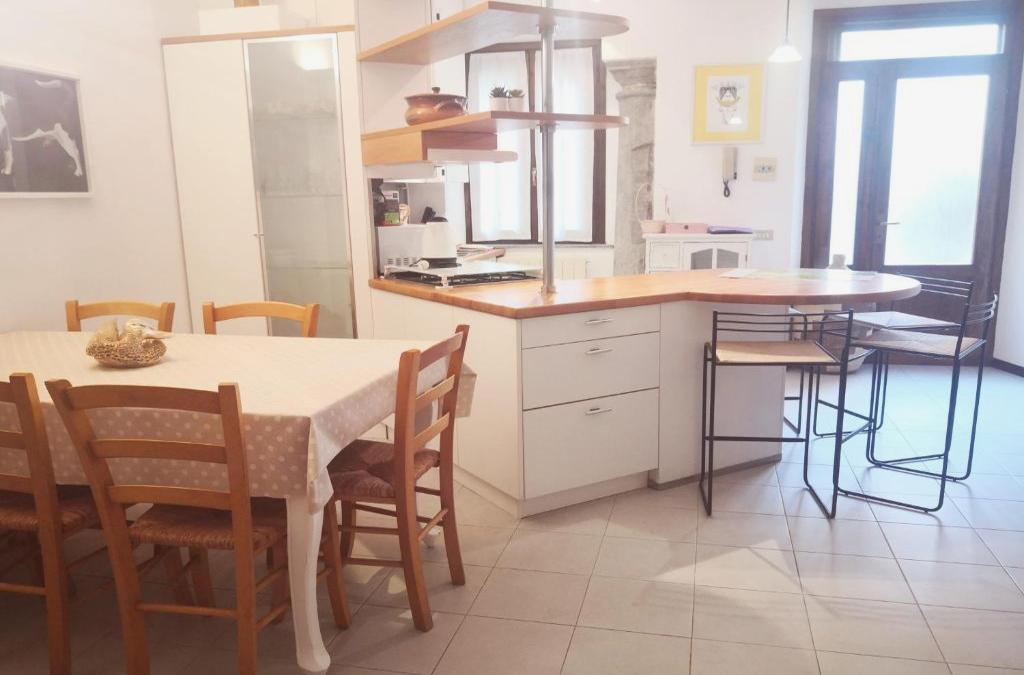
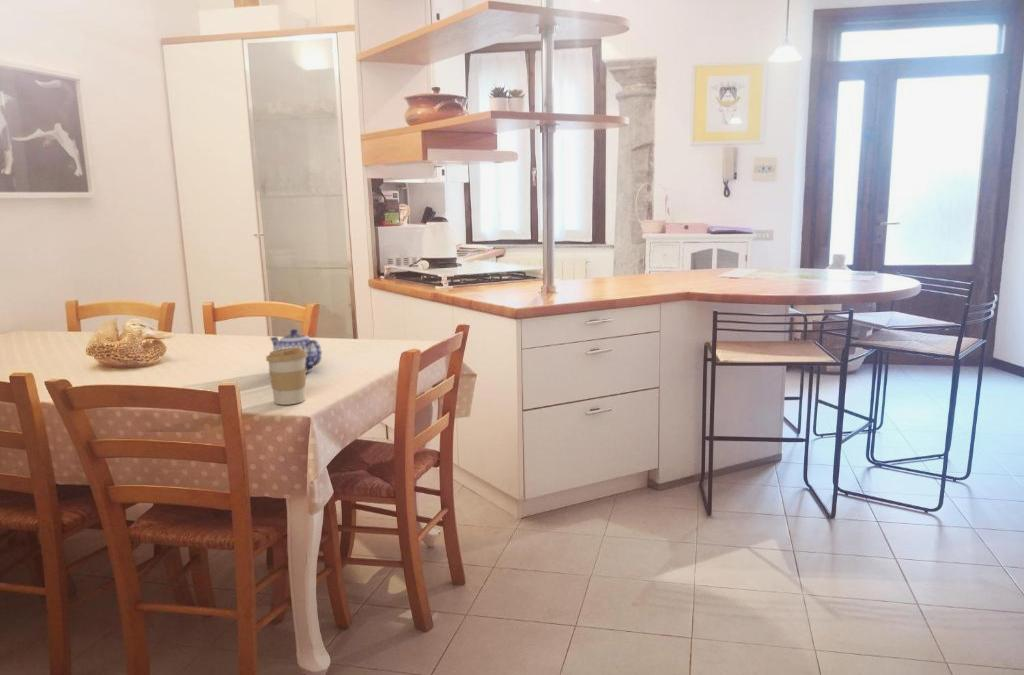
+ coffee cup (287, 374)
+ teapot (293, 347)
